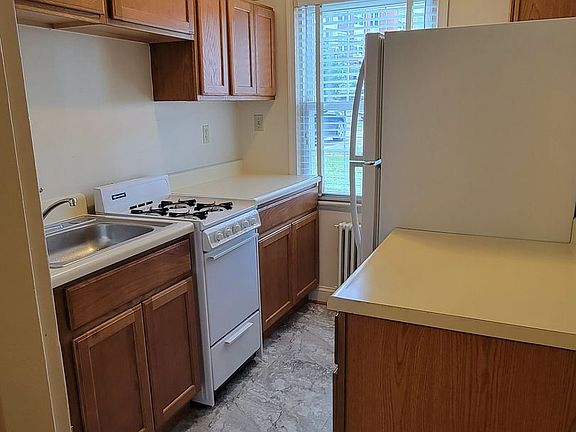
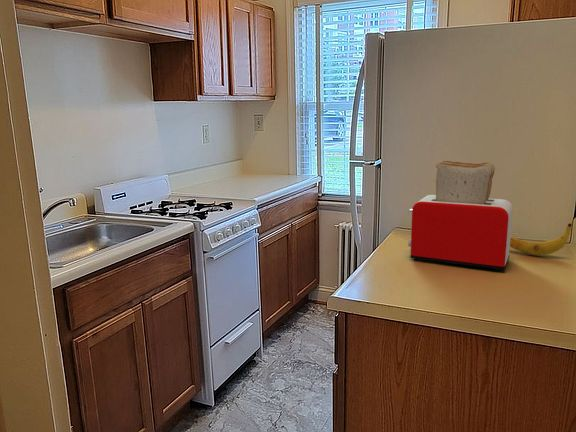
+ toaster (458, 211)
+ banana (533, 242)
